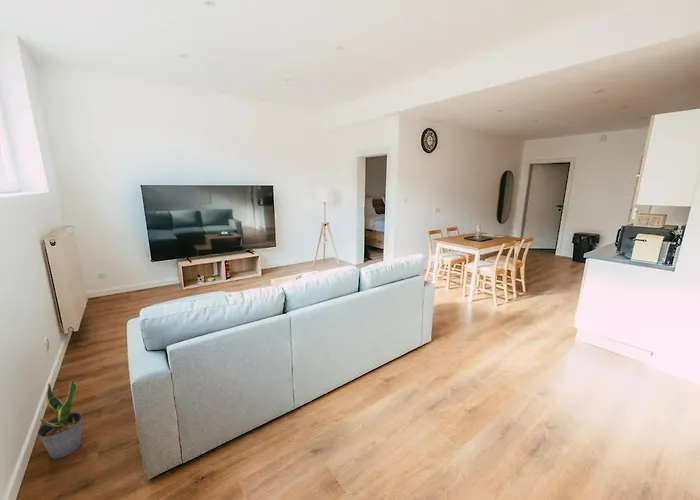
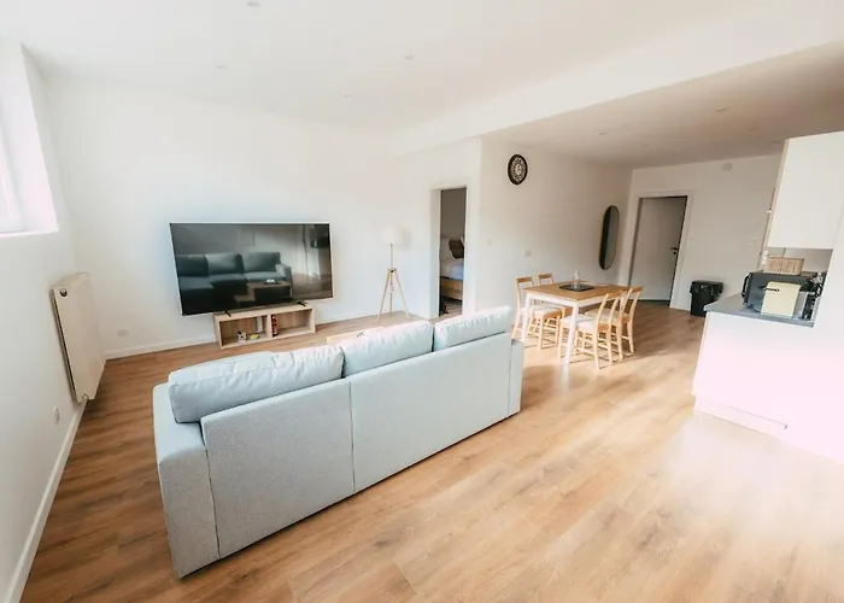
- potted plant (59, 418)
